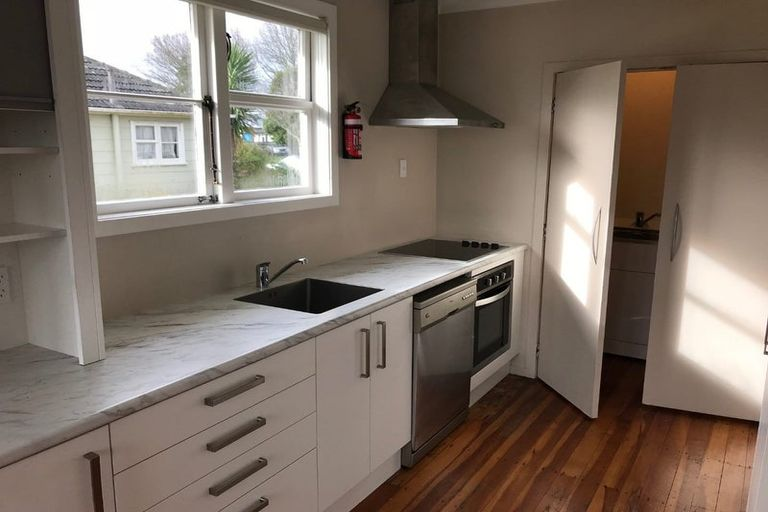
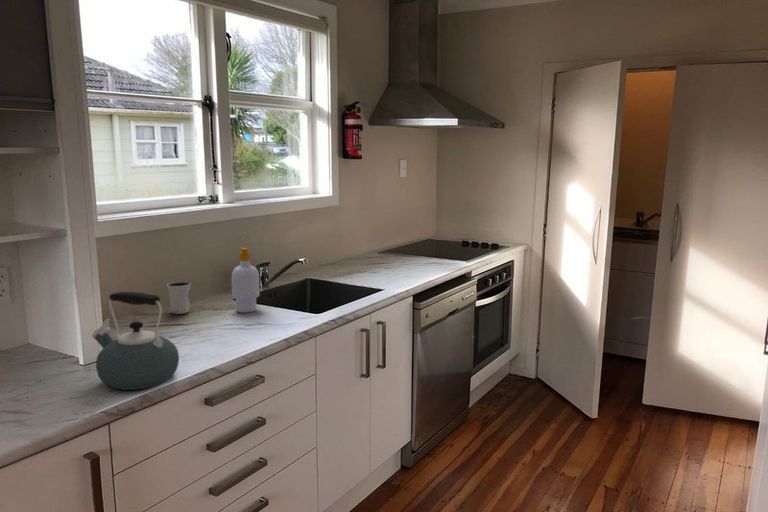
+ soap bottle (245, 279)
+ kettle (130, 336)
+ dixie cup (179, 298)
